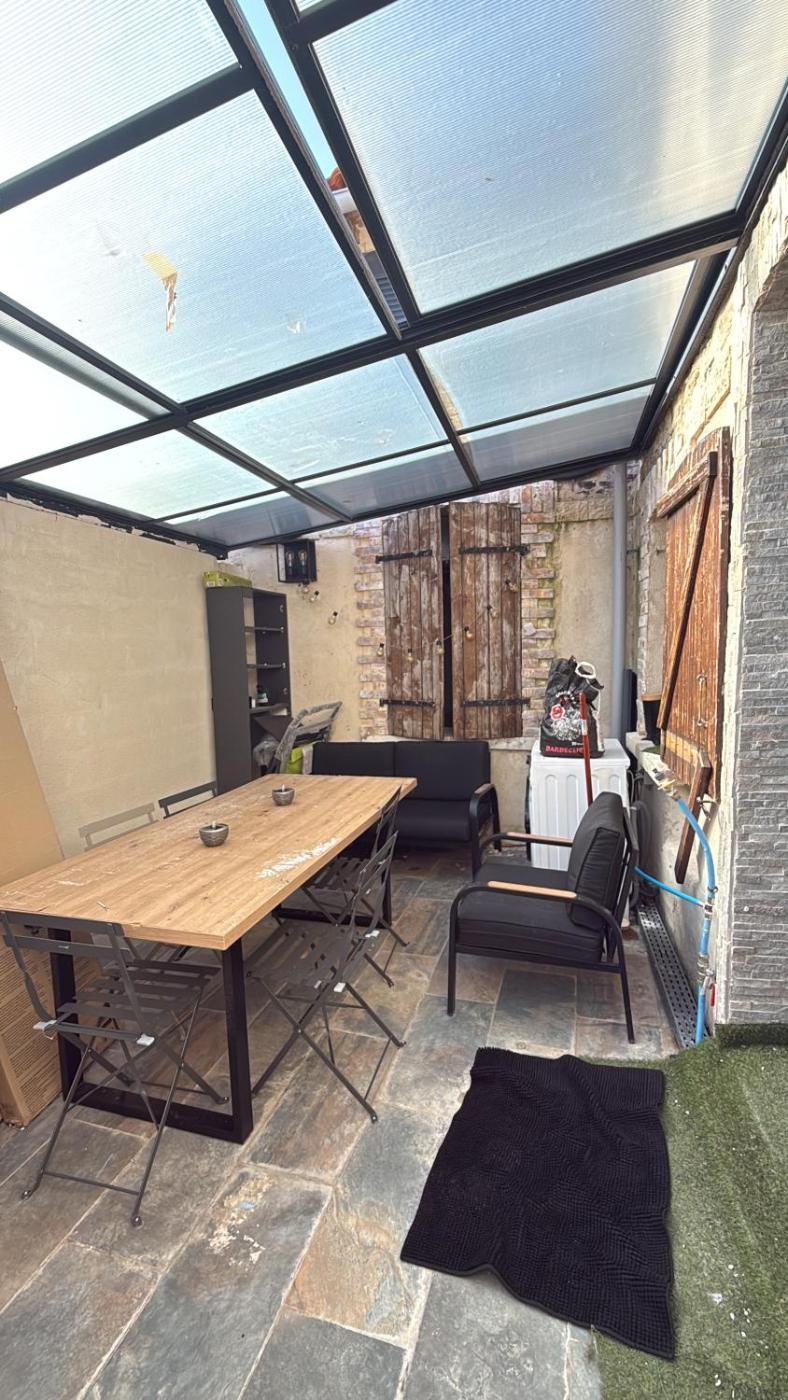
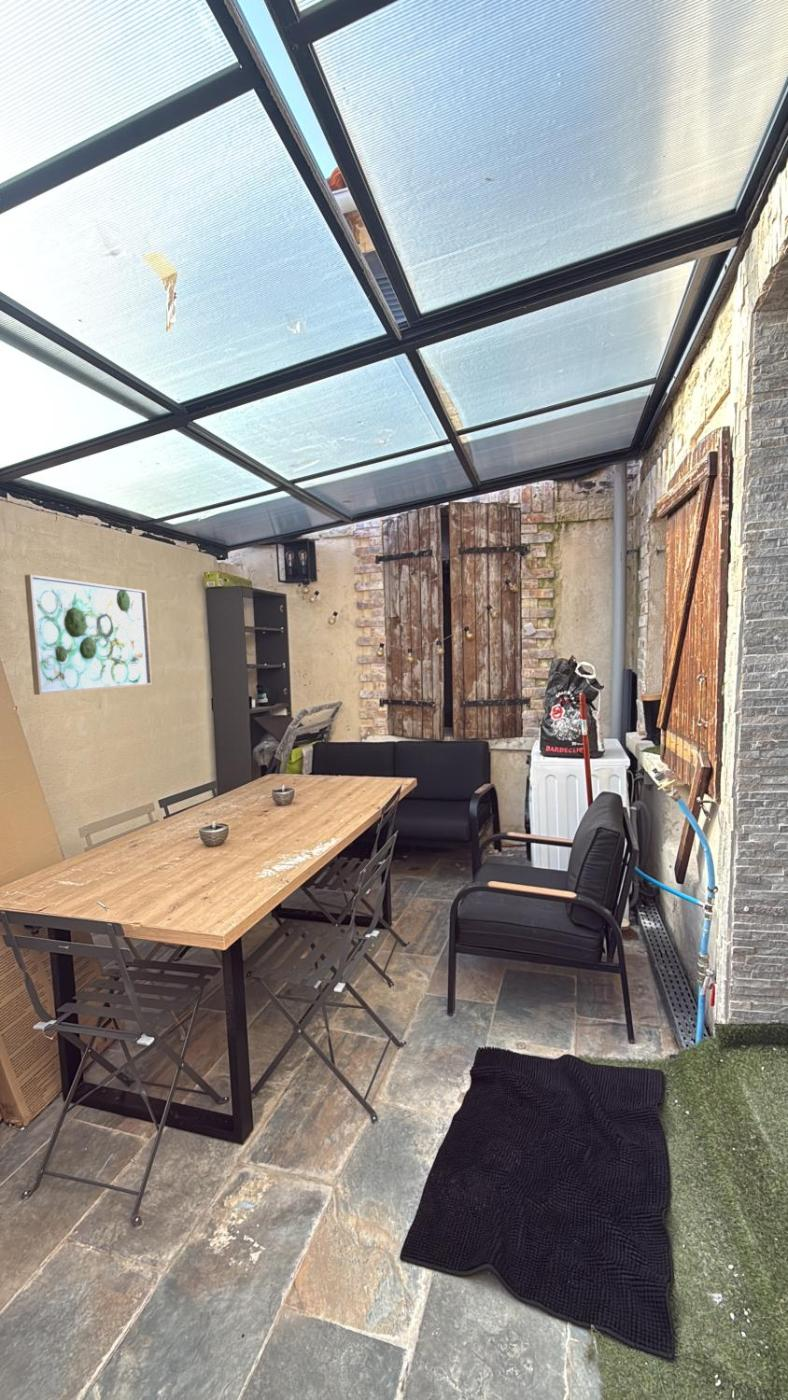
+ wall art (98, 636)
